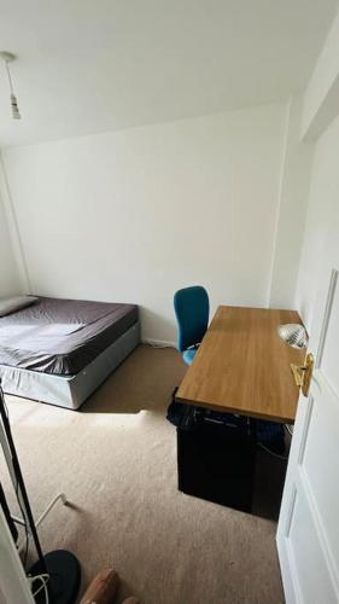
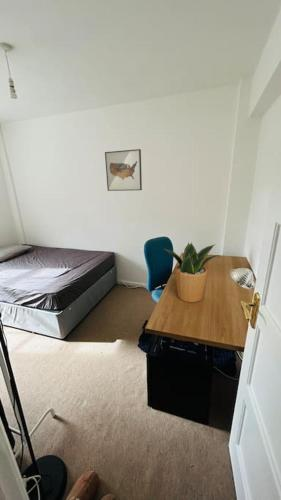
+ wall art (123, 171)
+ potted plant (189, 271)
